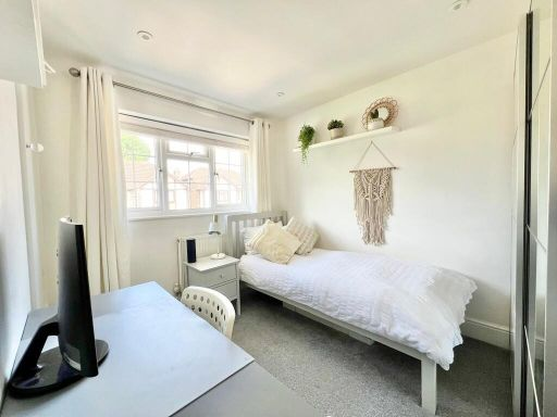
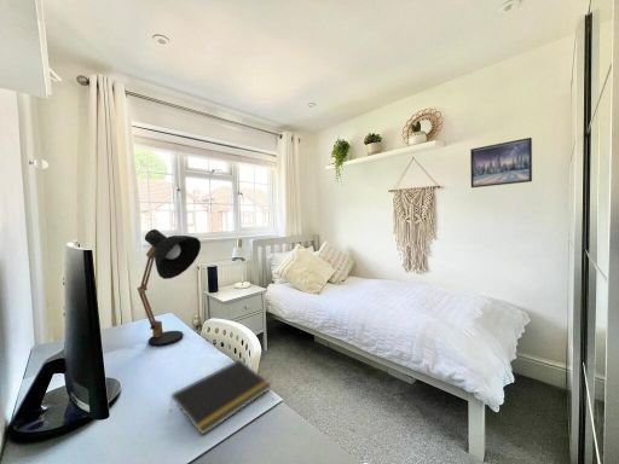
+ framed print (499, 164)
+ notepad (224, 390)
+ desk lamp (164, 278)
